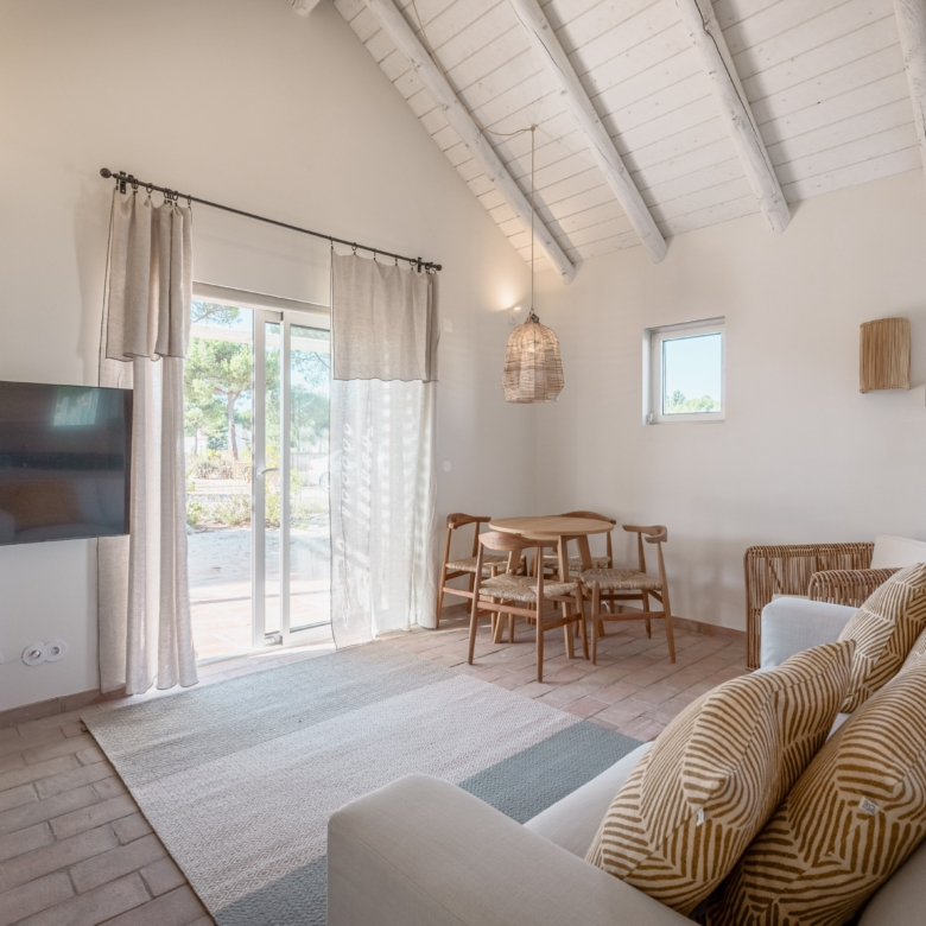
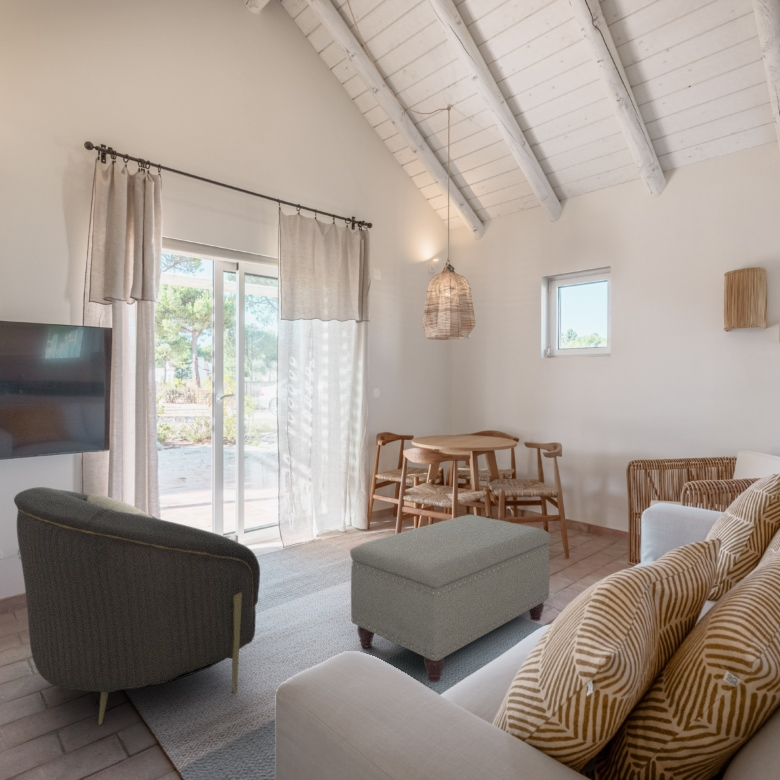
+ armchair (134, 581)
+ ottoman (455, 583)
